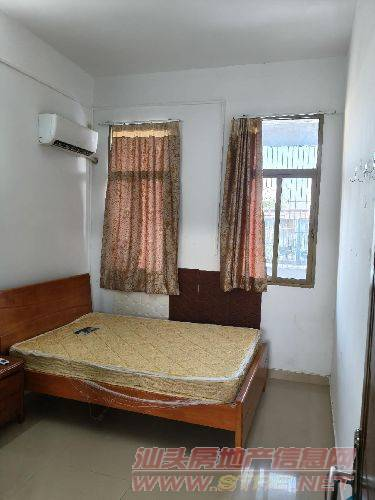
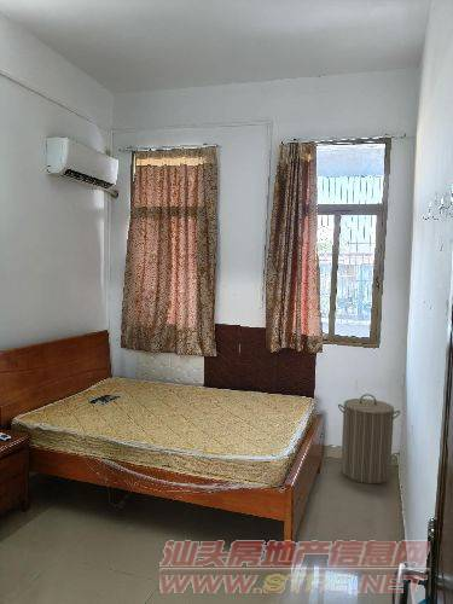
+ laundry hamper (367, 434)
